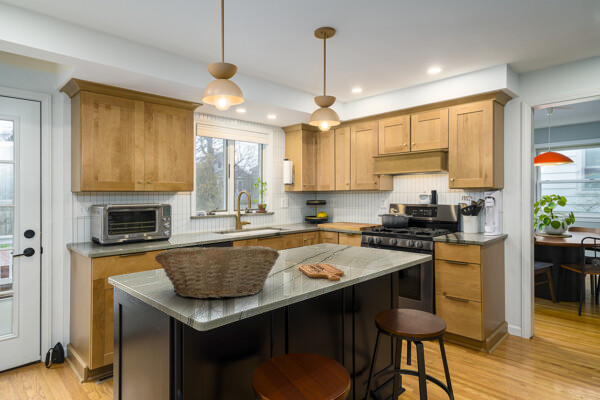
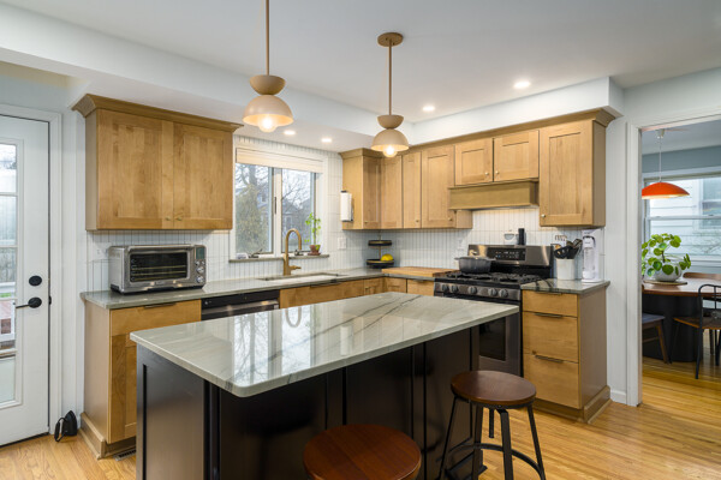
- cutting board (323, 272)
- fruit basket (219, 266)
